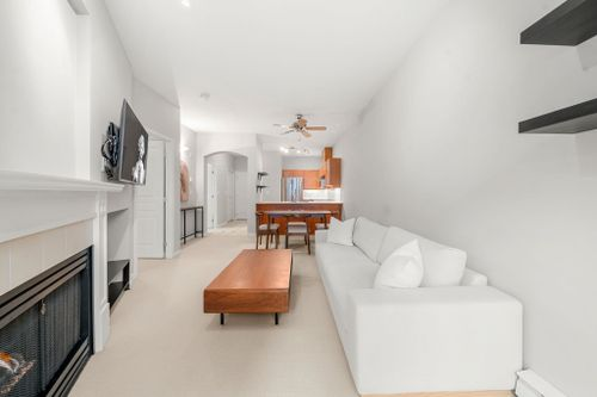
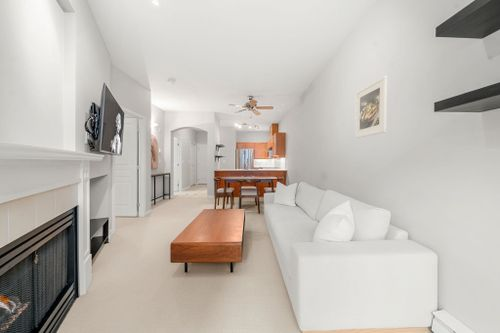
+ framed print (369, 110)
